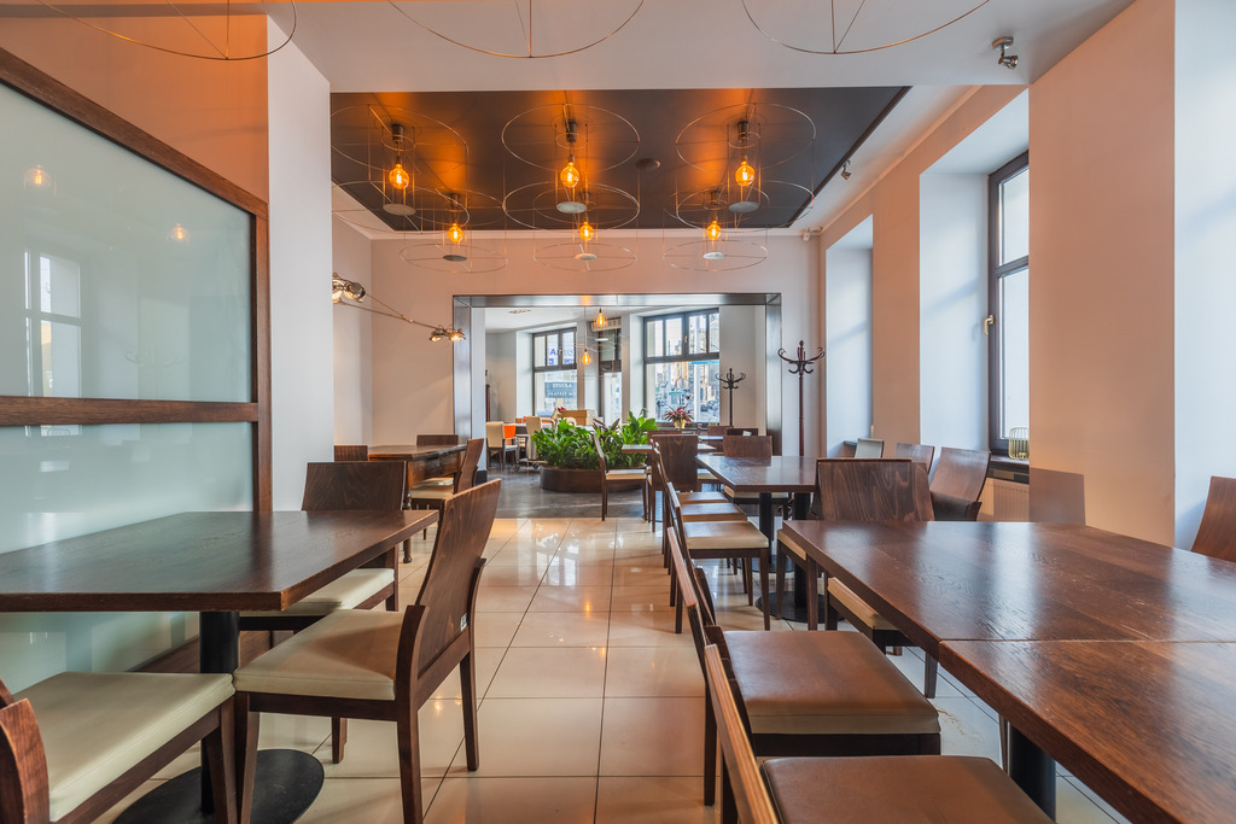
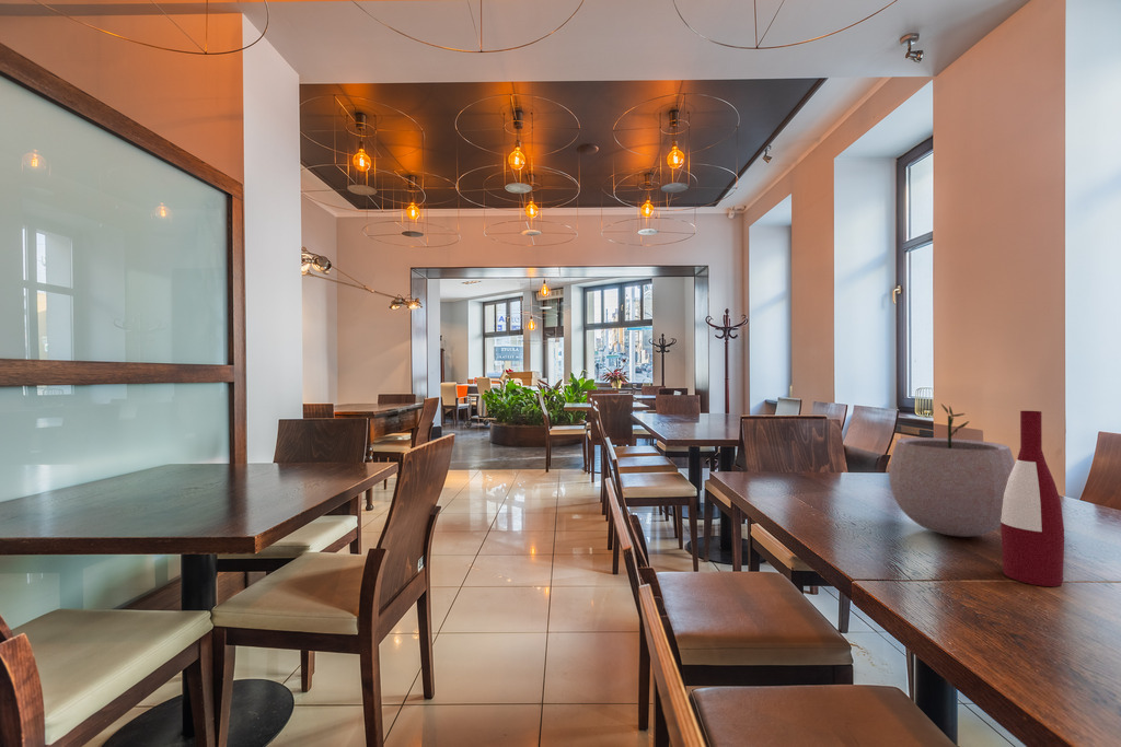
+ alcohol (1031, 494)
+ plant pot (950, 467)
